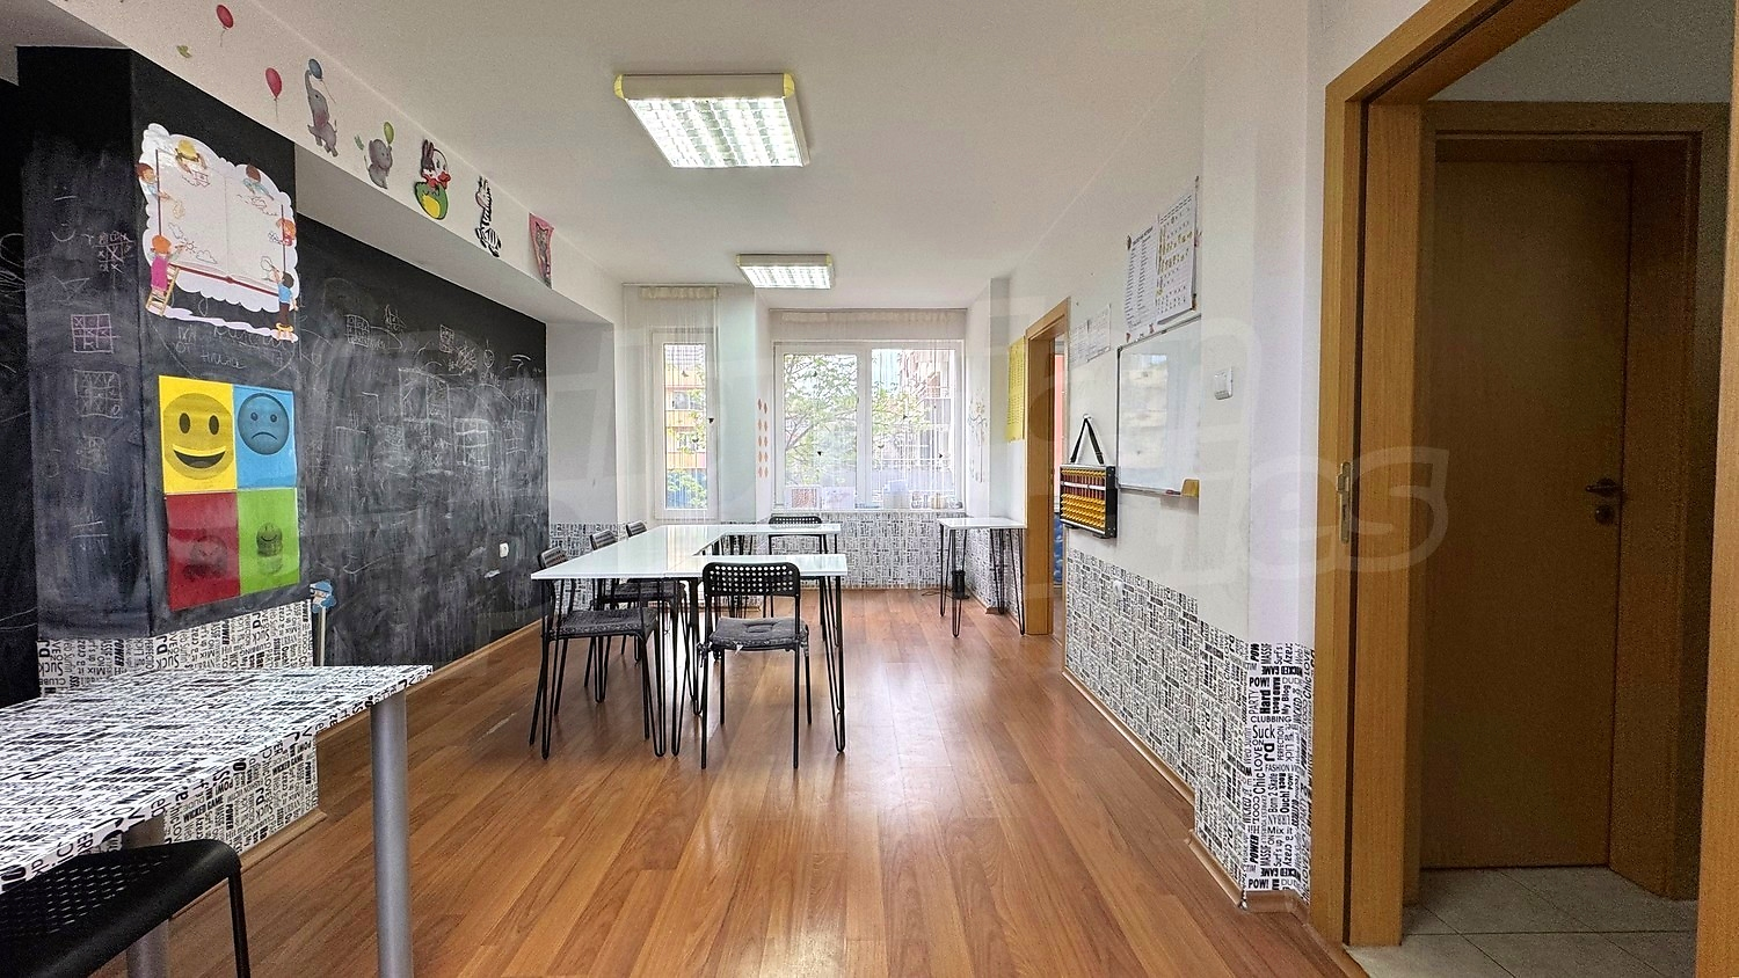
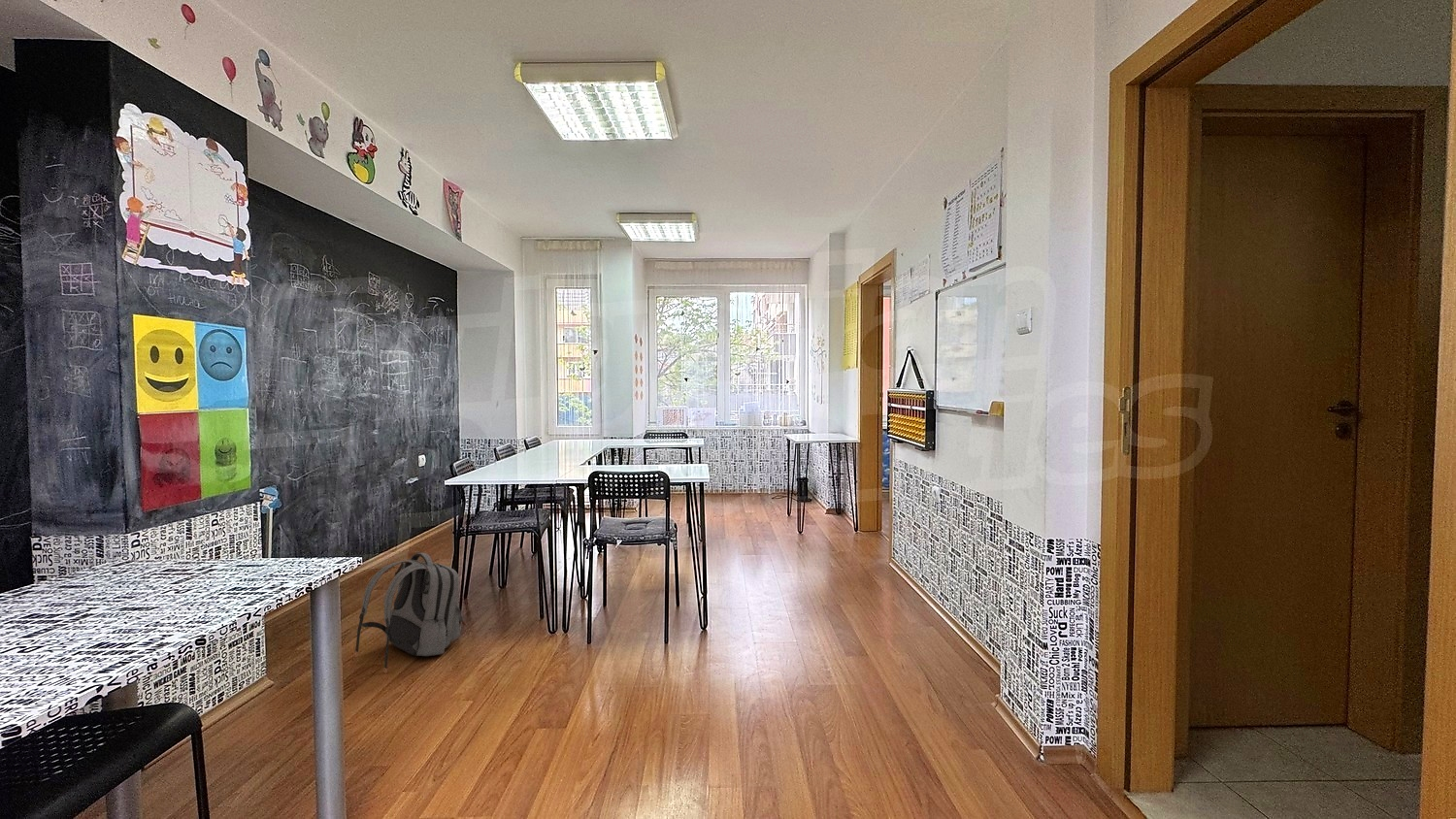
+ backpack (413, 603)
